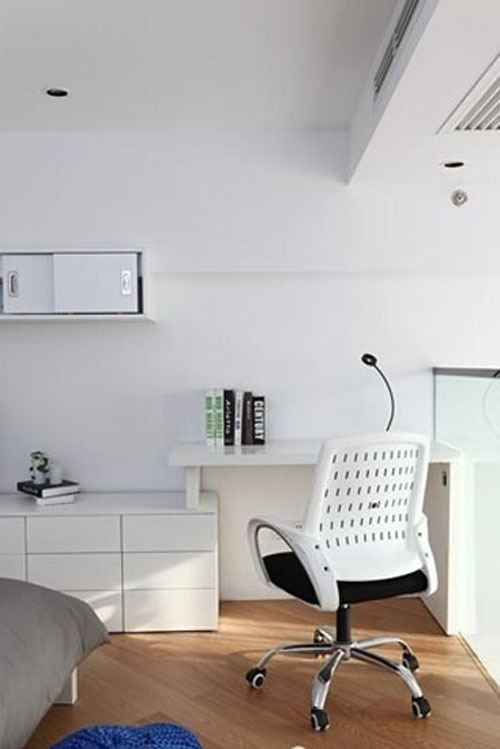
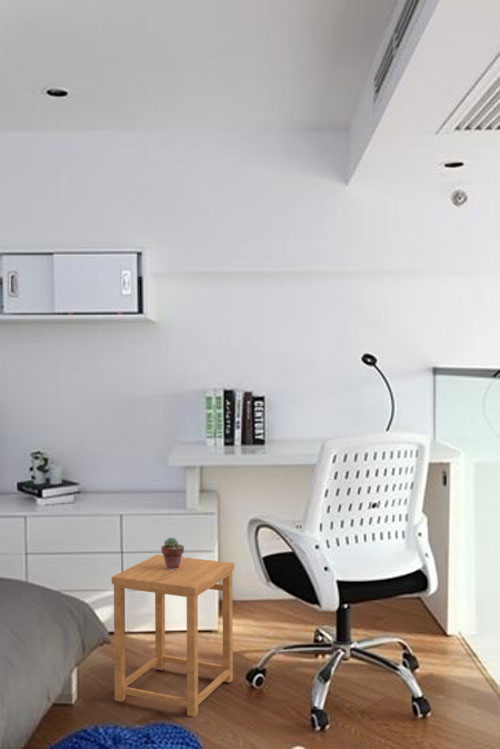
+ side table (164, 629)
+ potted succulent (172, 551)
